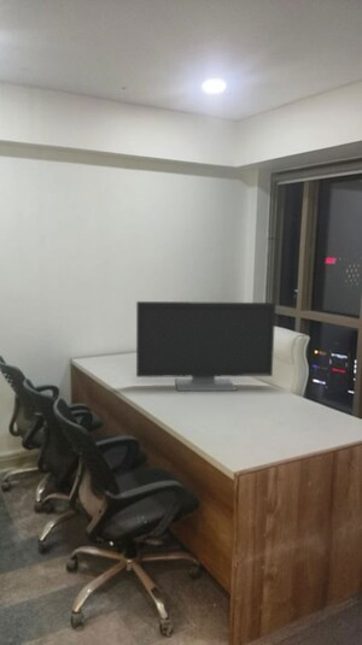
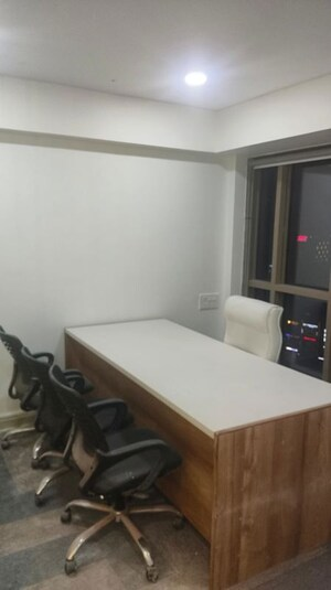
- monitor (205, 344)
